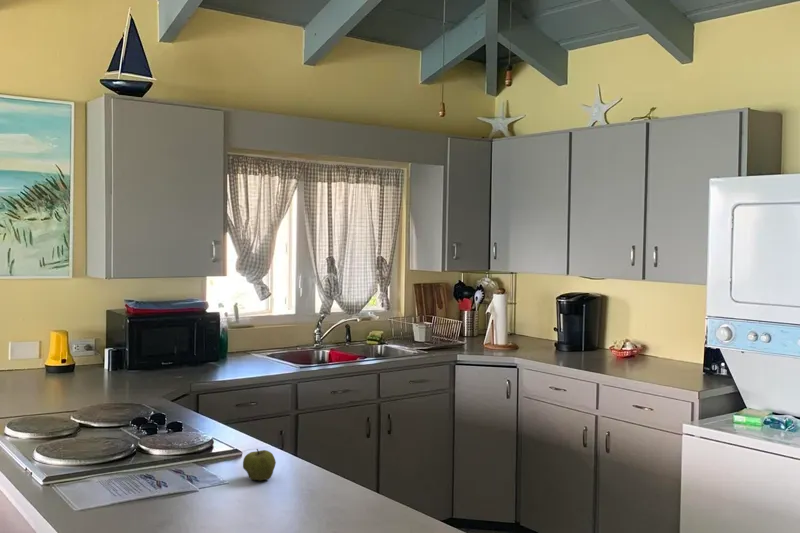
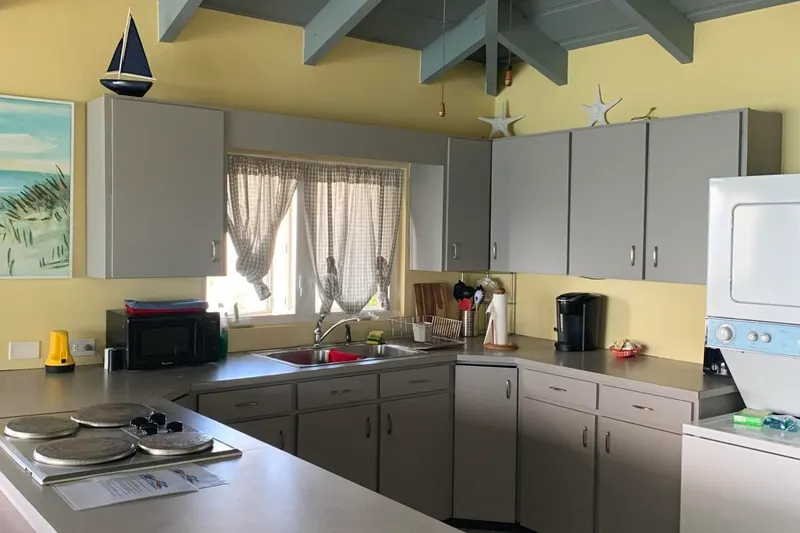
- apple (259, 463)
